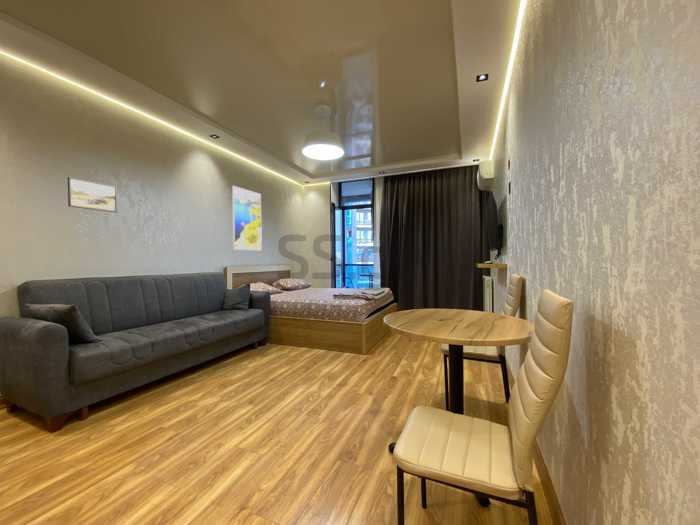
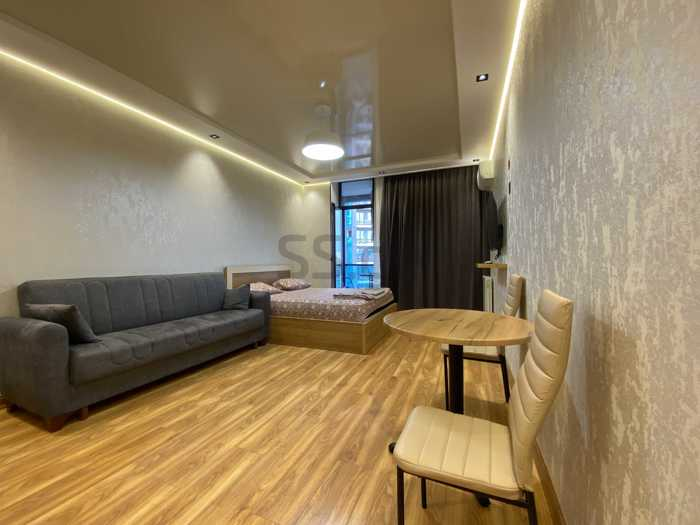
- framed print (94, 195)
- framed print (247, 220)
